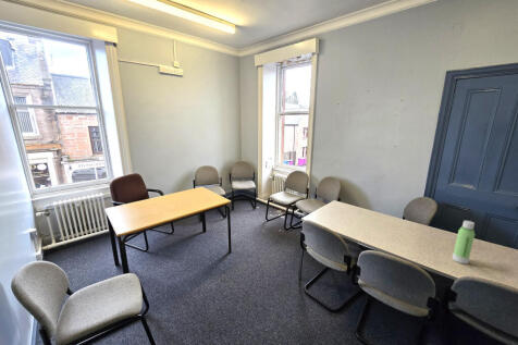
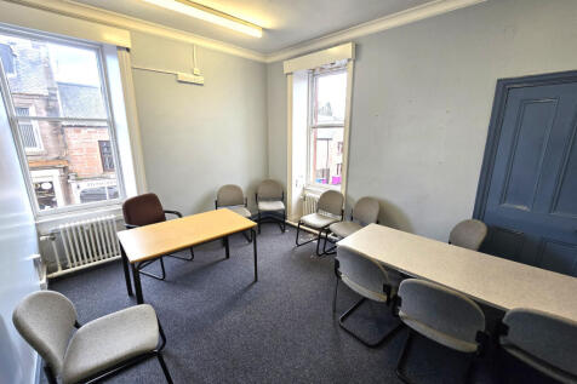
- water bottle (464, 242)
